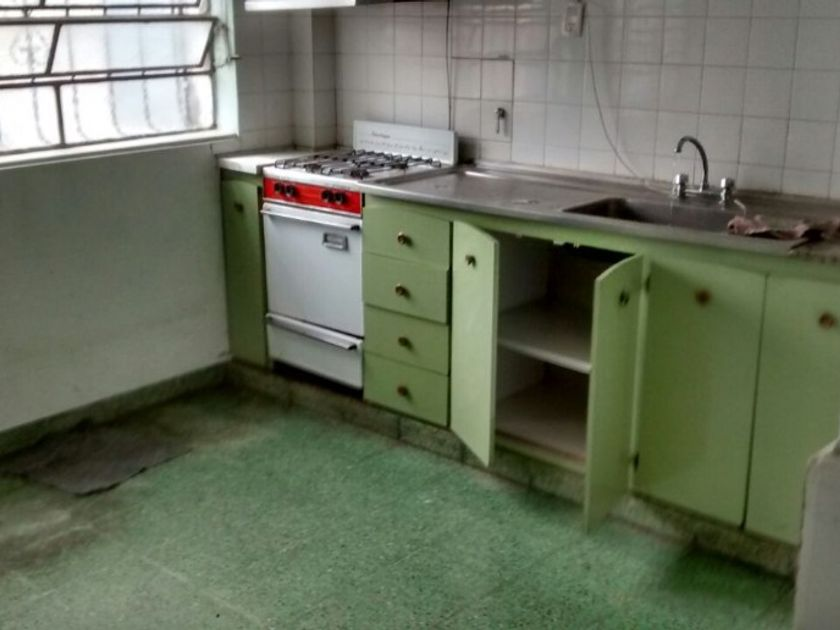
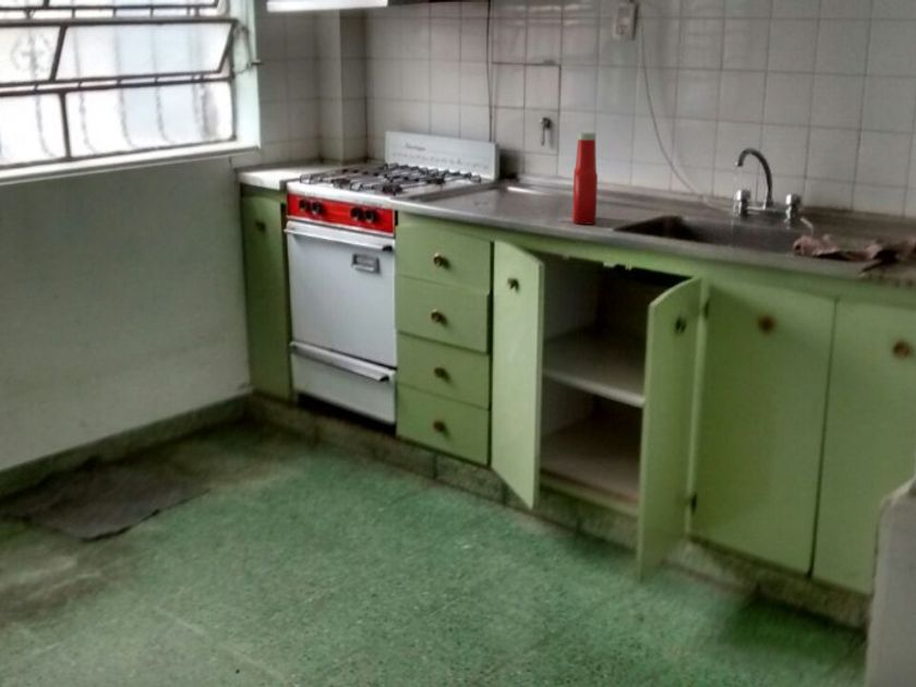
+ soap bottle (584, 177)
